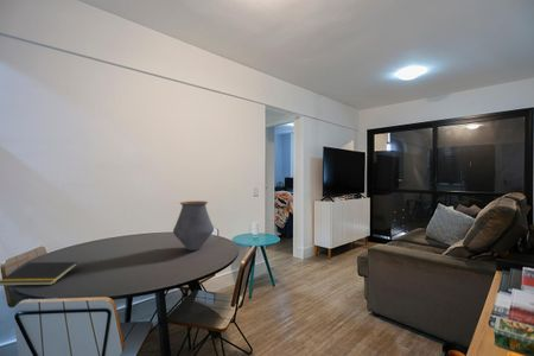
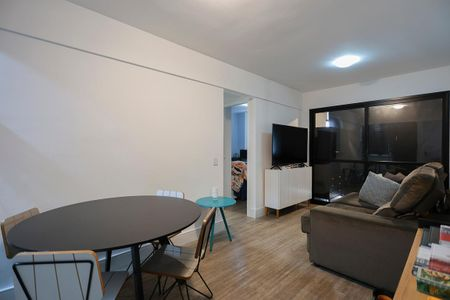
- vase (193, 224)
- notepad (39, 273)
